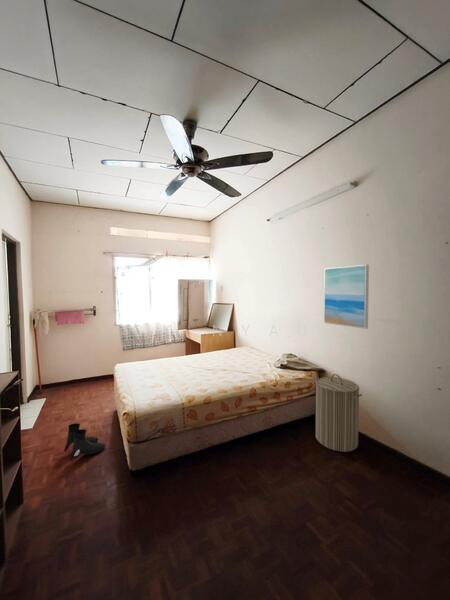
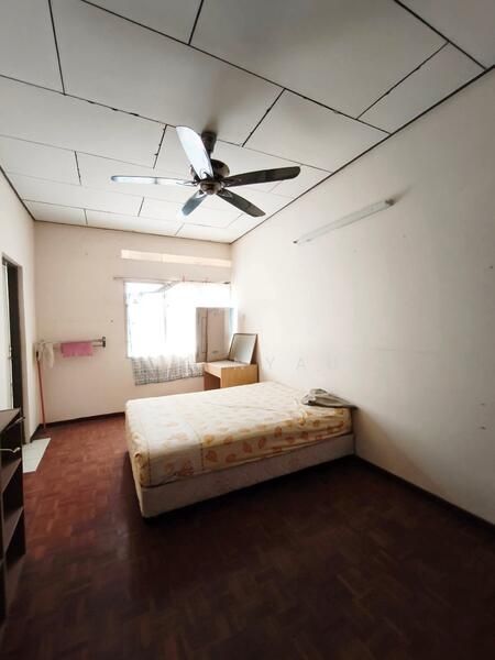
- wall art (344, 296)
- boots (85, 437)
- laundry hamper (336, 407)
